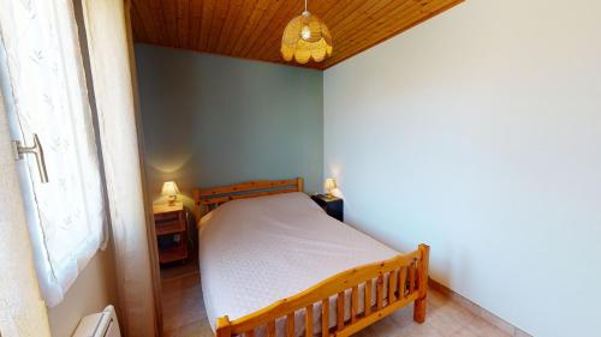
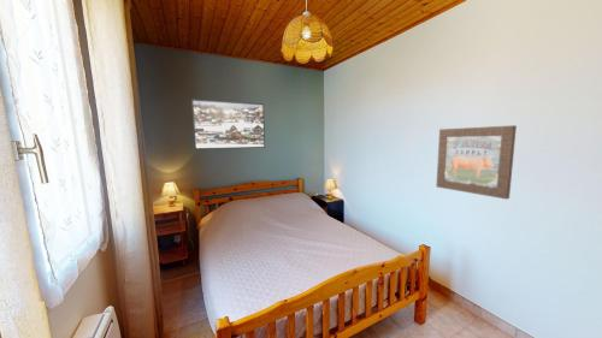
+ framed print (230, 125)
+ wall art (471, 160)
